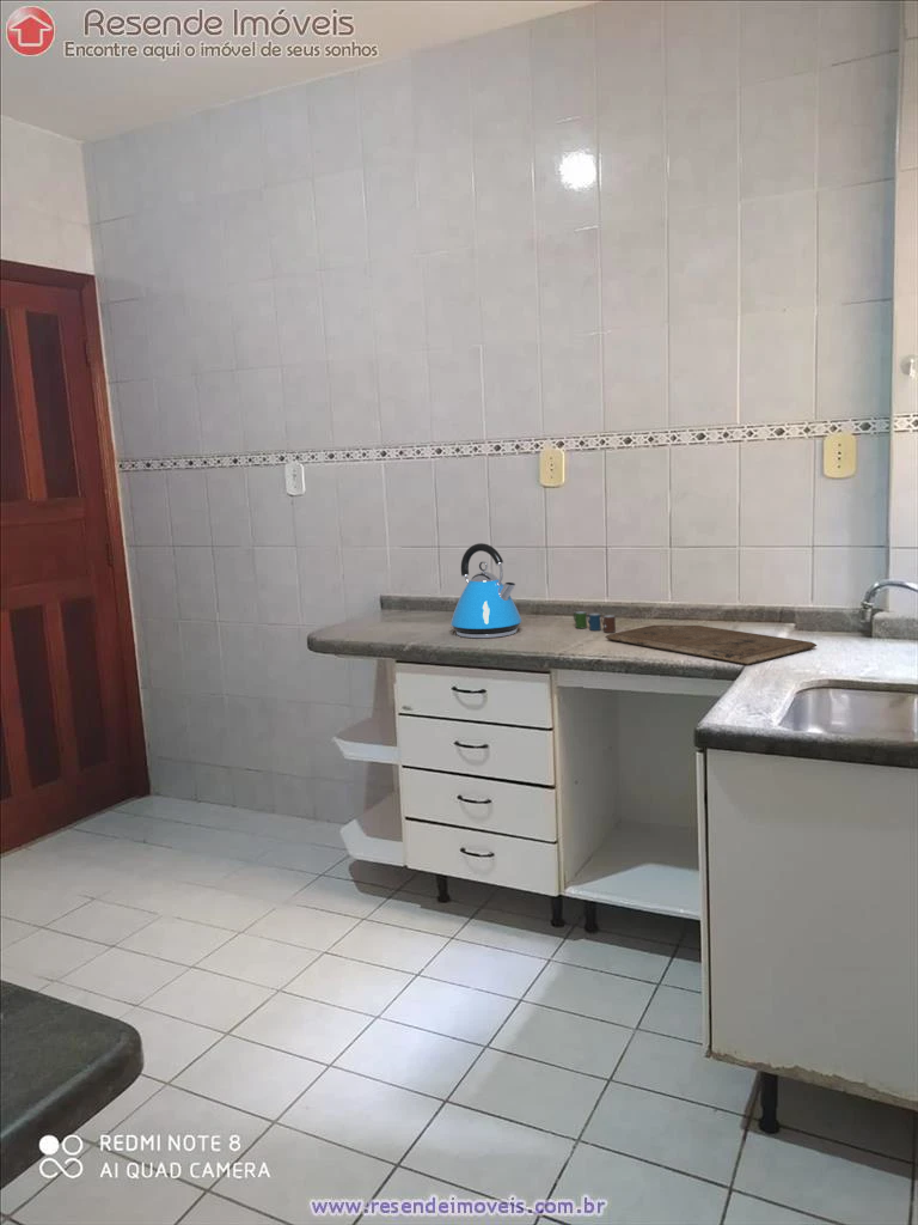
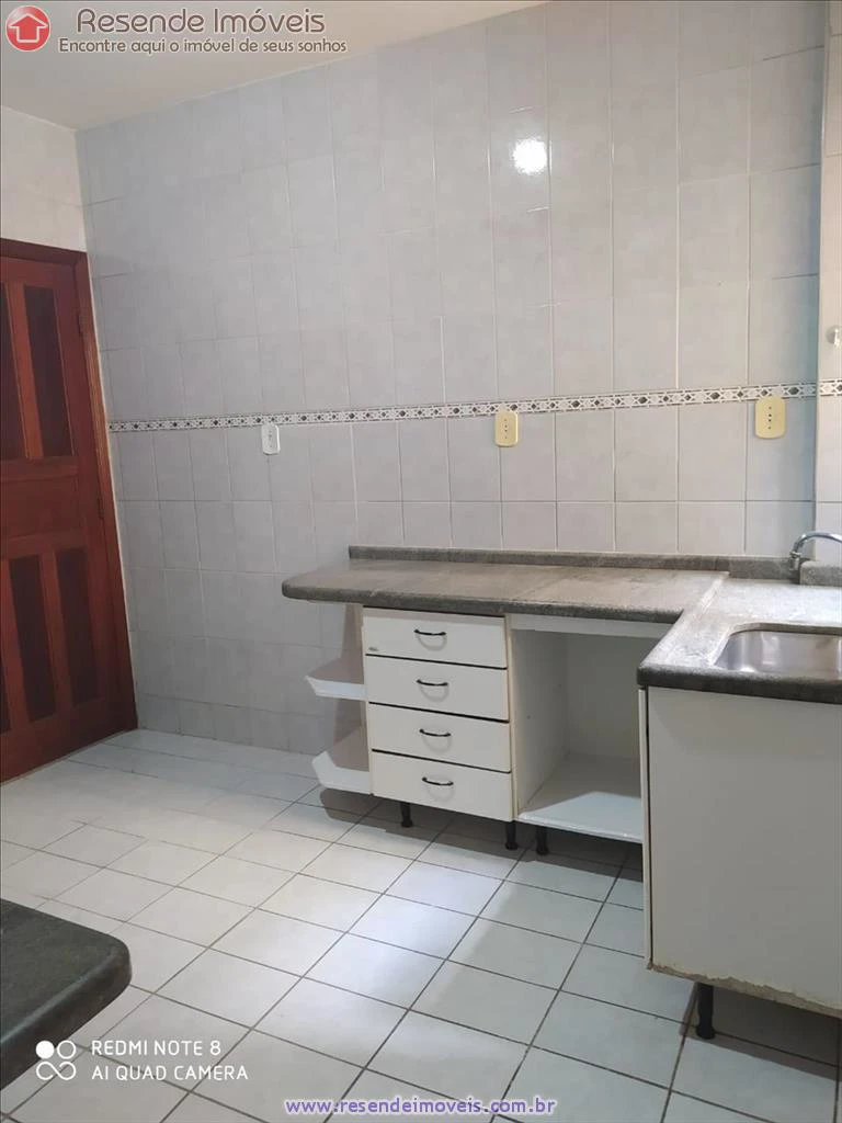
- cup (593, 616)
- kettle (482, 587)
- cutting board (705, 640)
